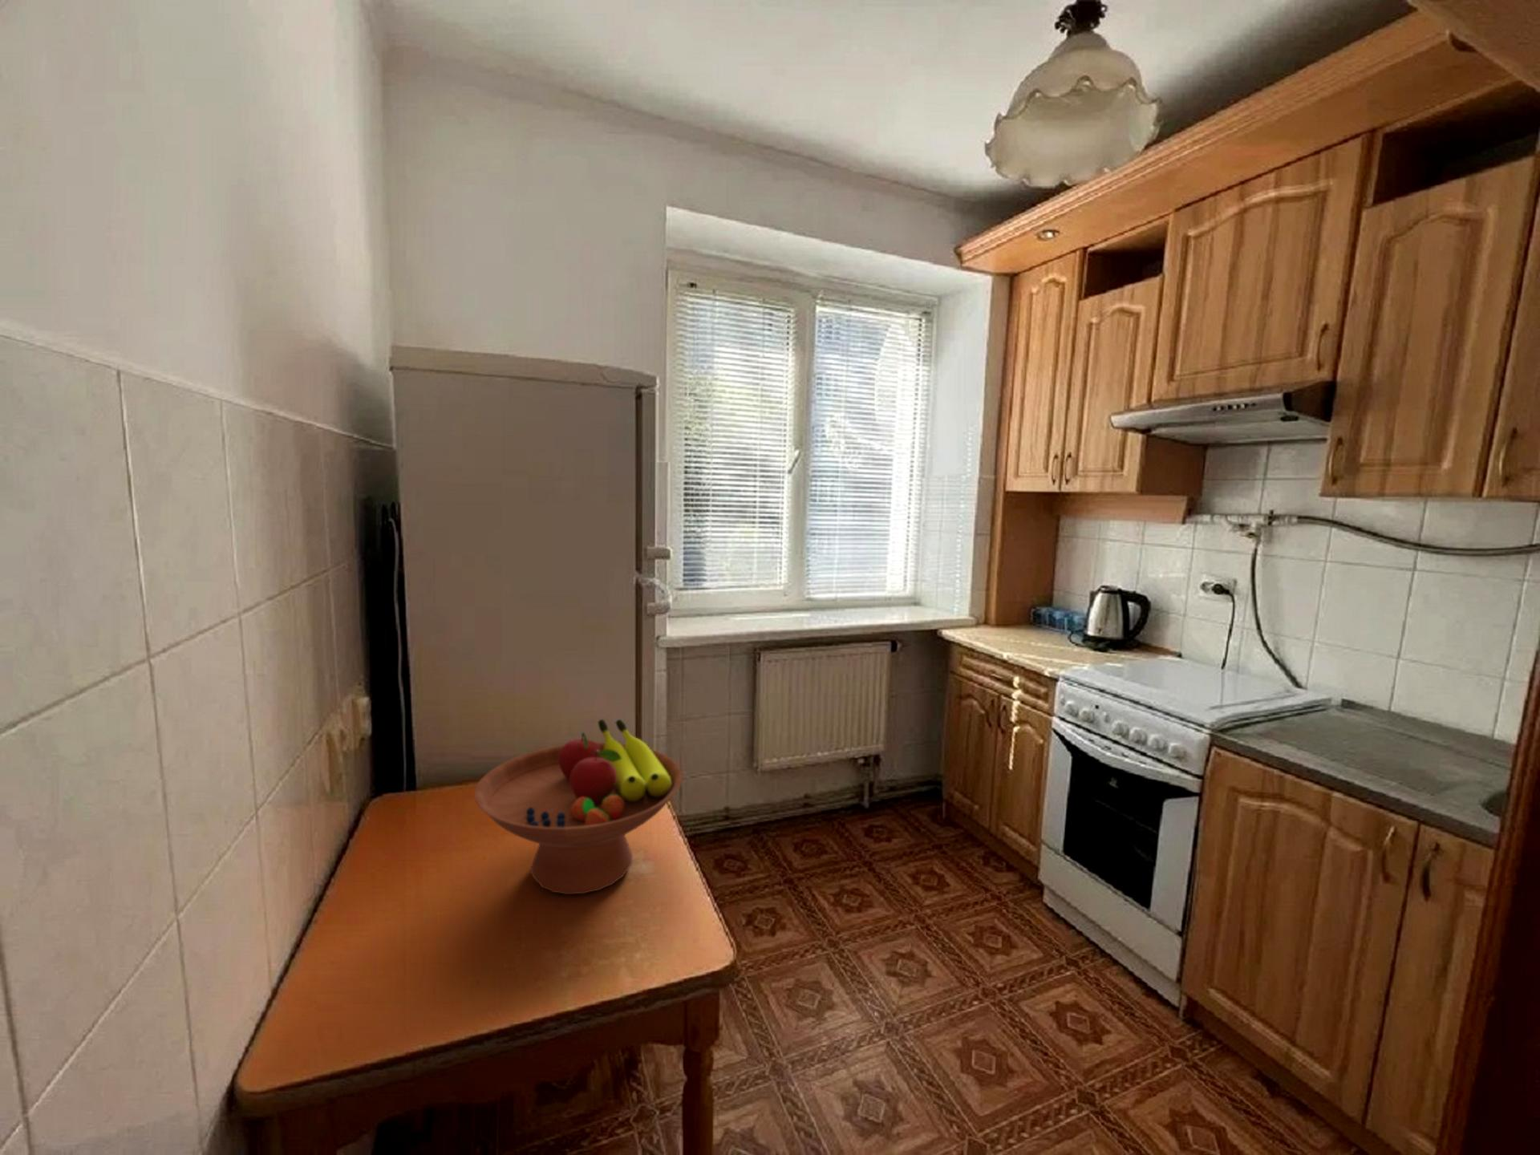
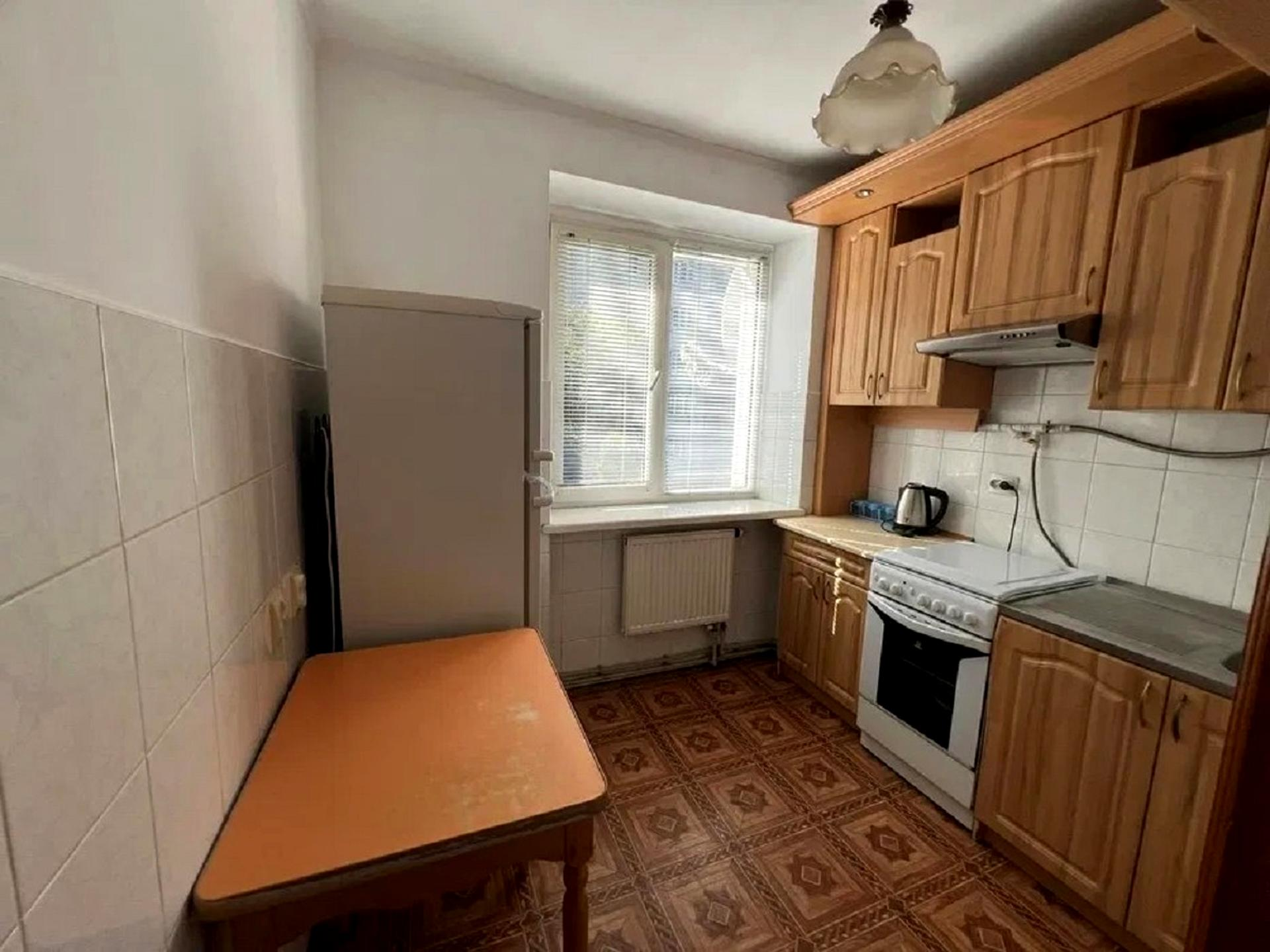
- fruit bowl (582, 806)
